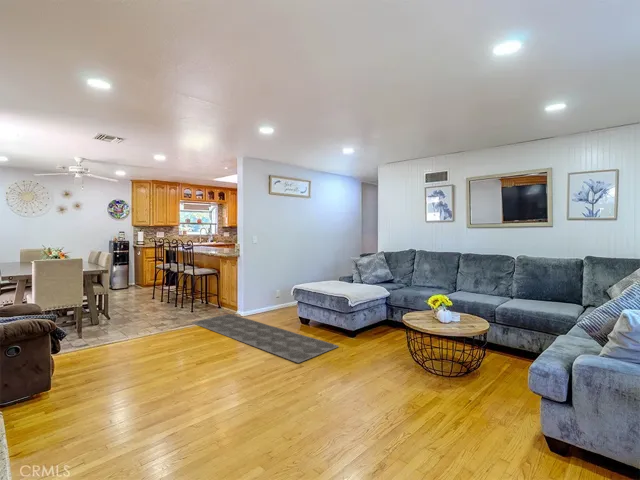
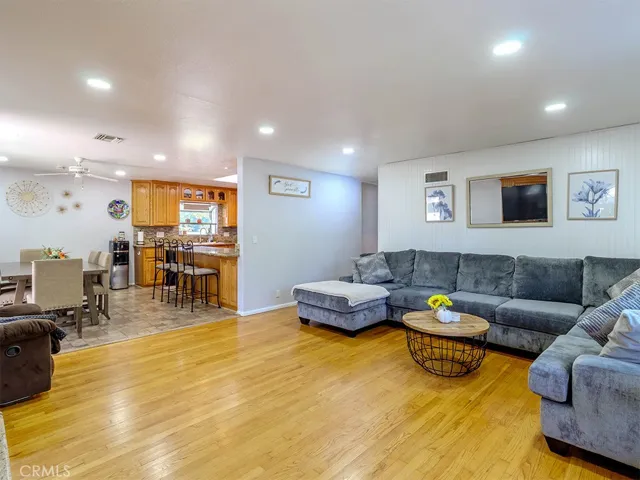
- rug (256, 332)
